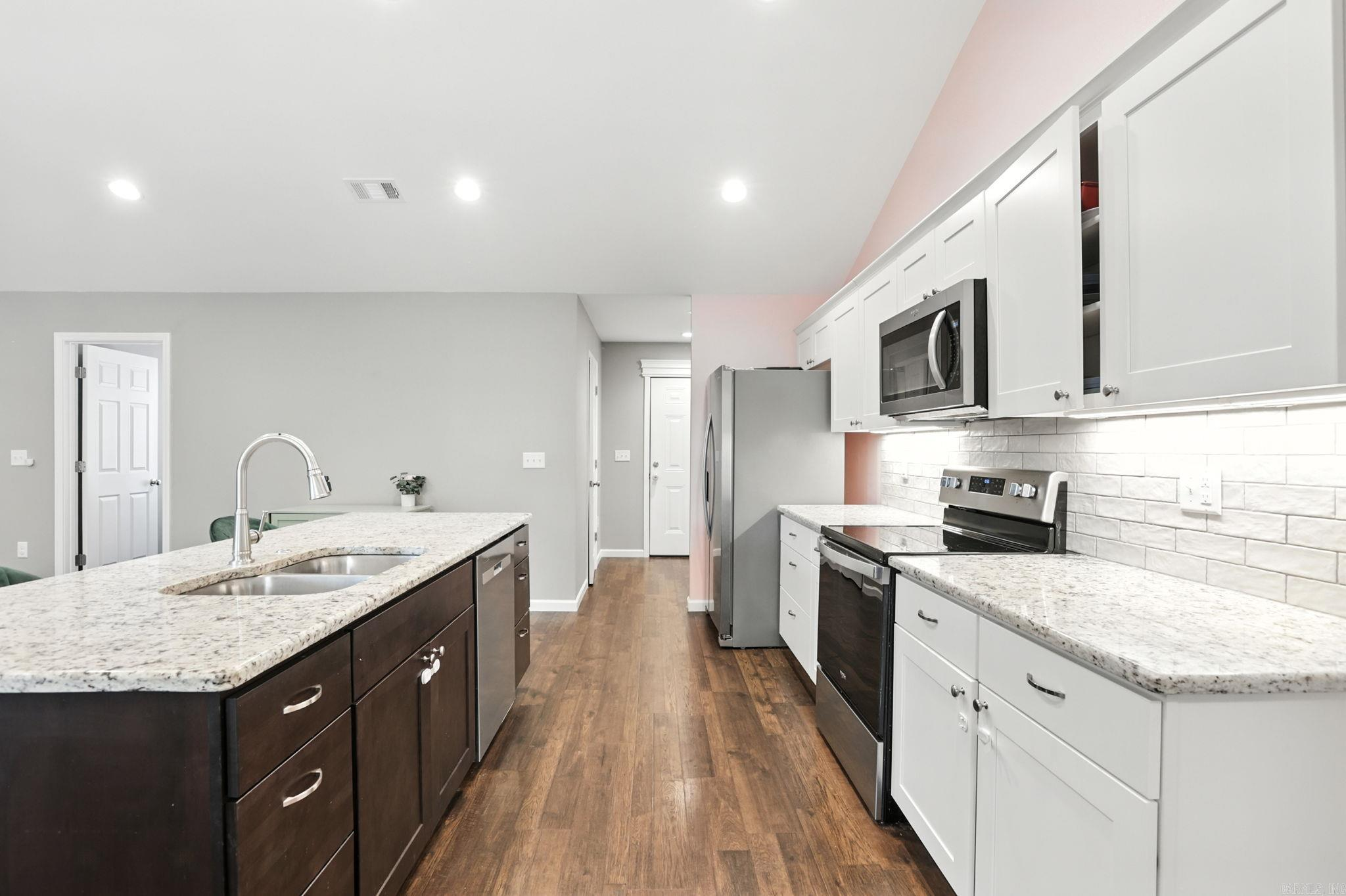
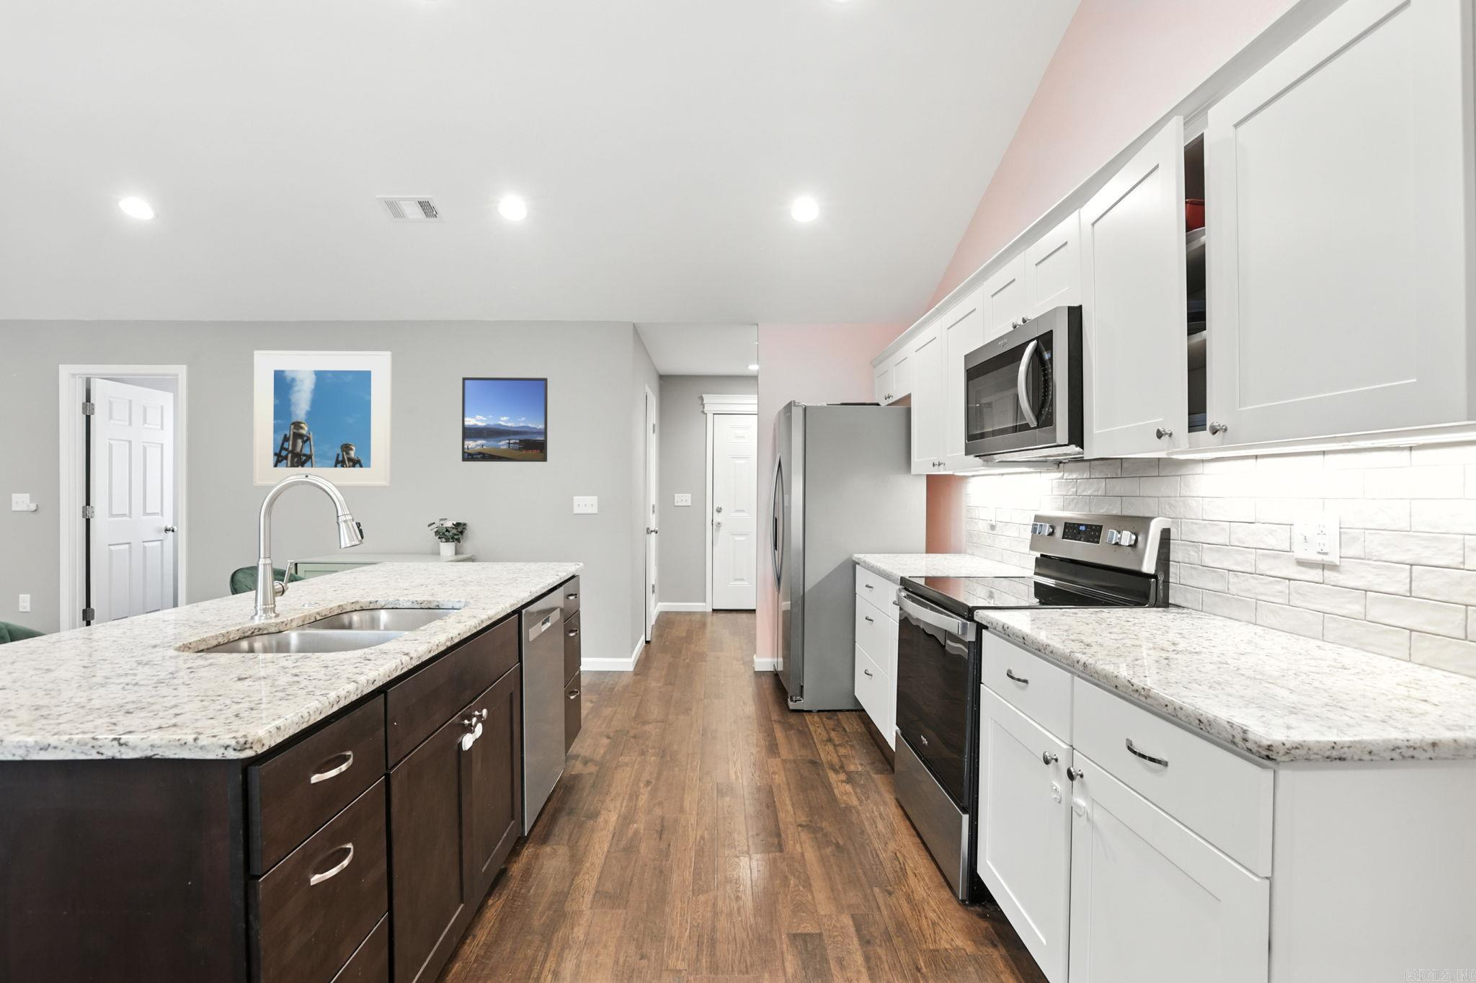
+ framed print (504, 419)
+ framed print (322, 419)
